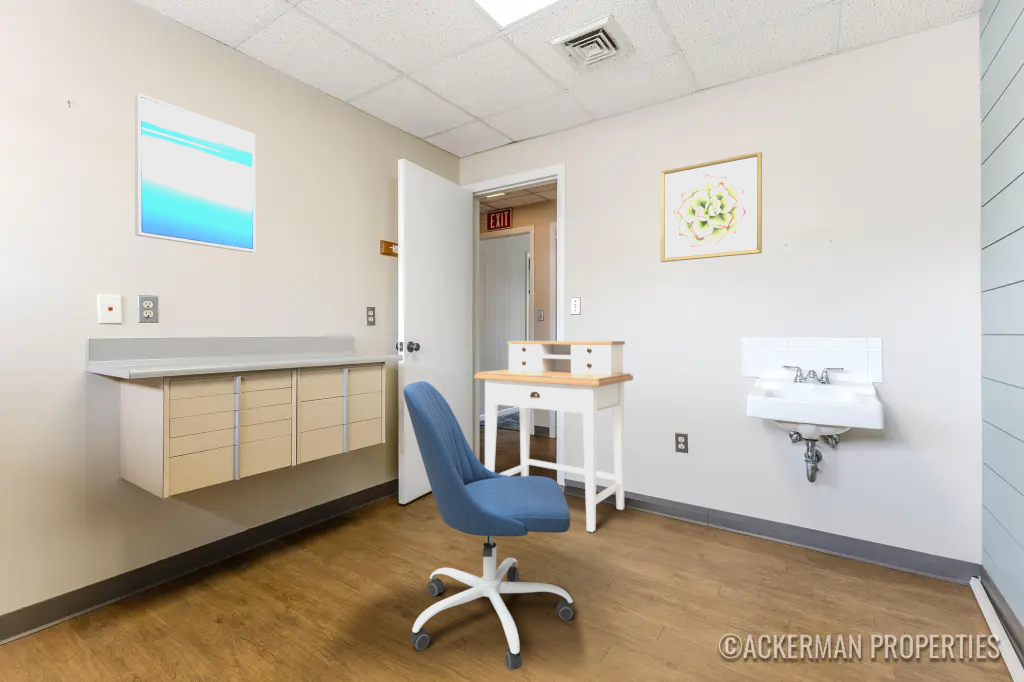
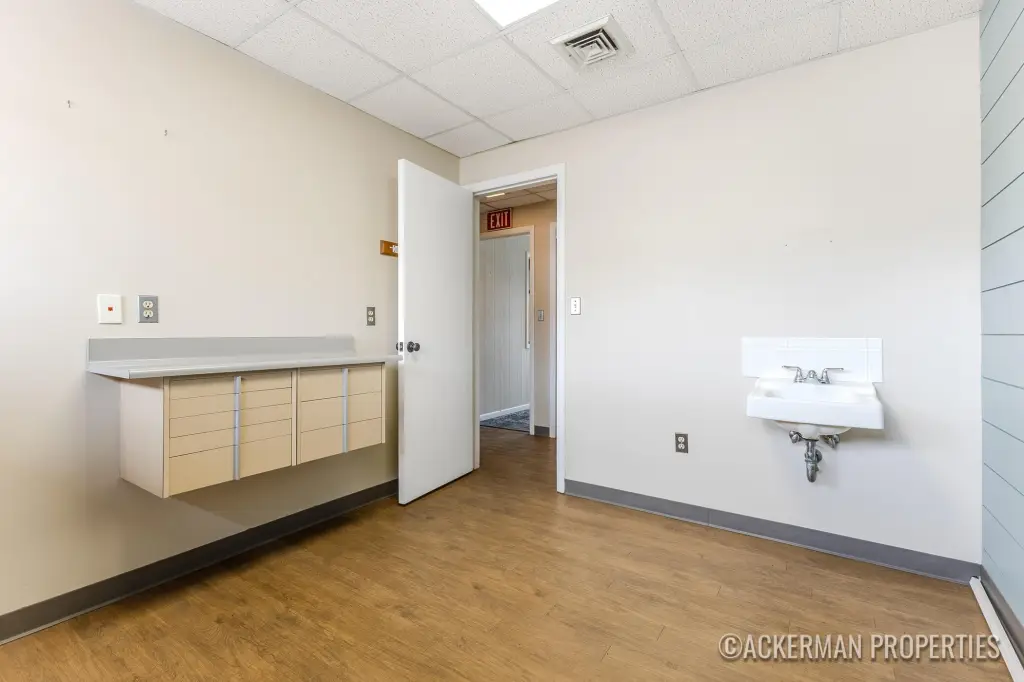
- wall art (708, 210)
- wall art (200, 180)
- desk (556, 410)
- office chair (490, 500)
